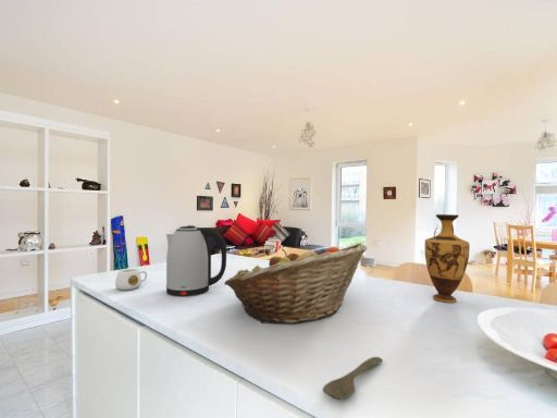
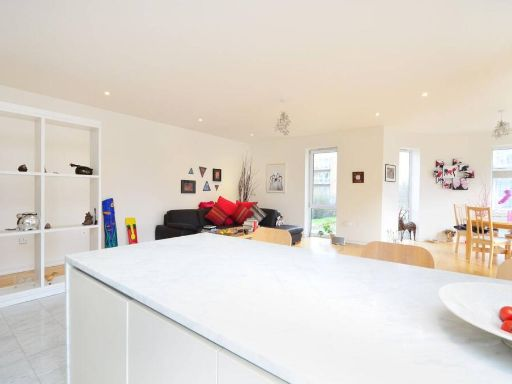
- vase (446, 256)
- fruit basket (299, 274)
- kettle (196, 257)
- mug (132, 278)
- spoon (357, 373)
